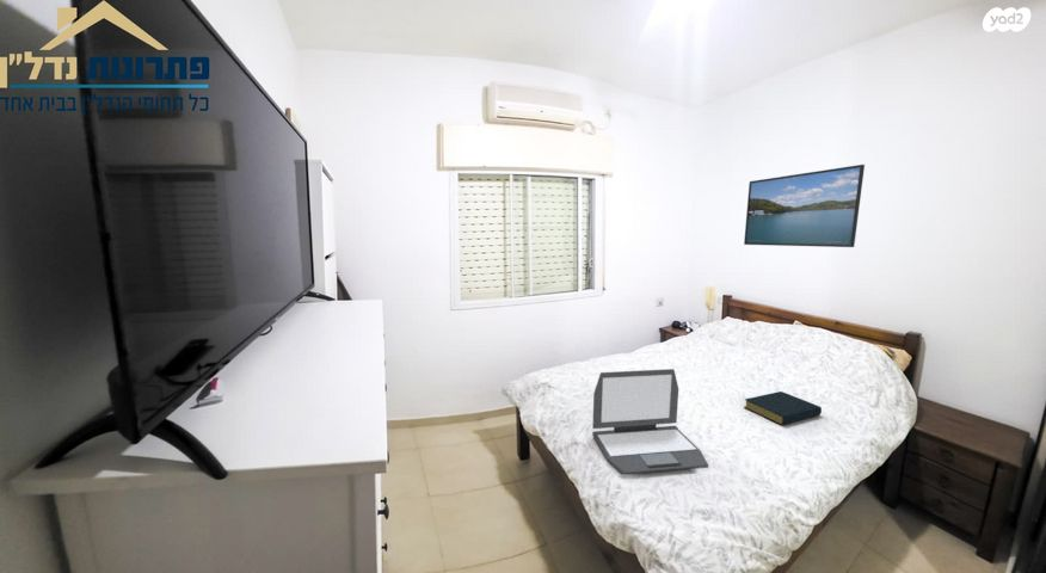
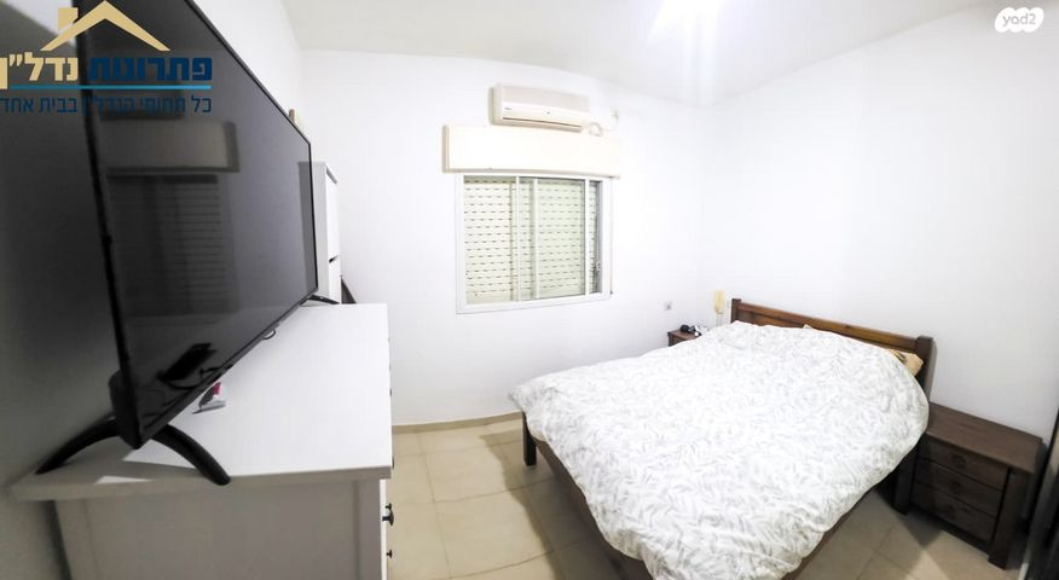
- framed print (795, 210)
- hardback book (781, 407)
- laptop (650, 417)
